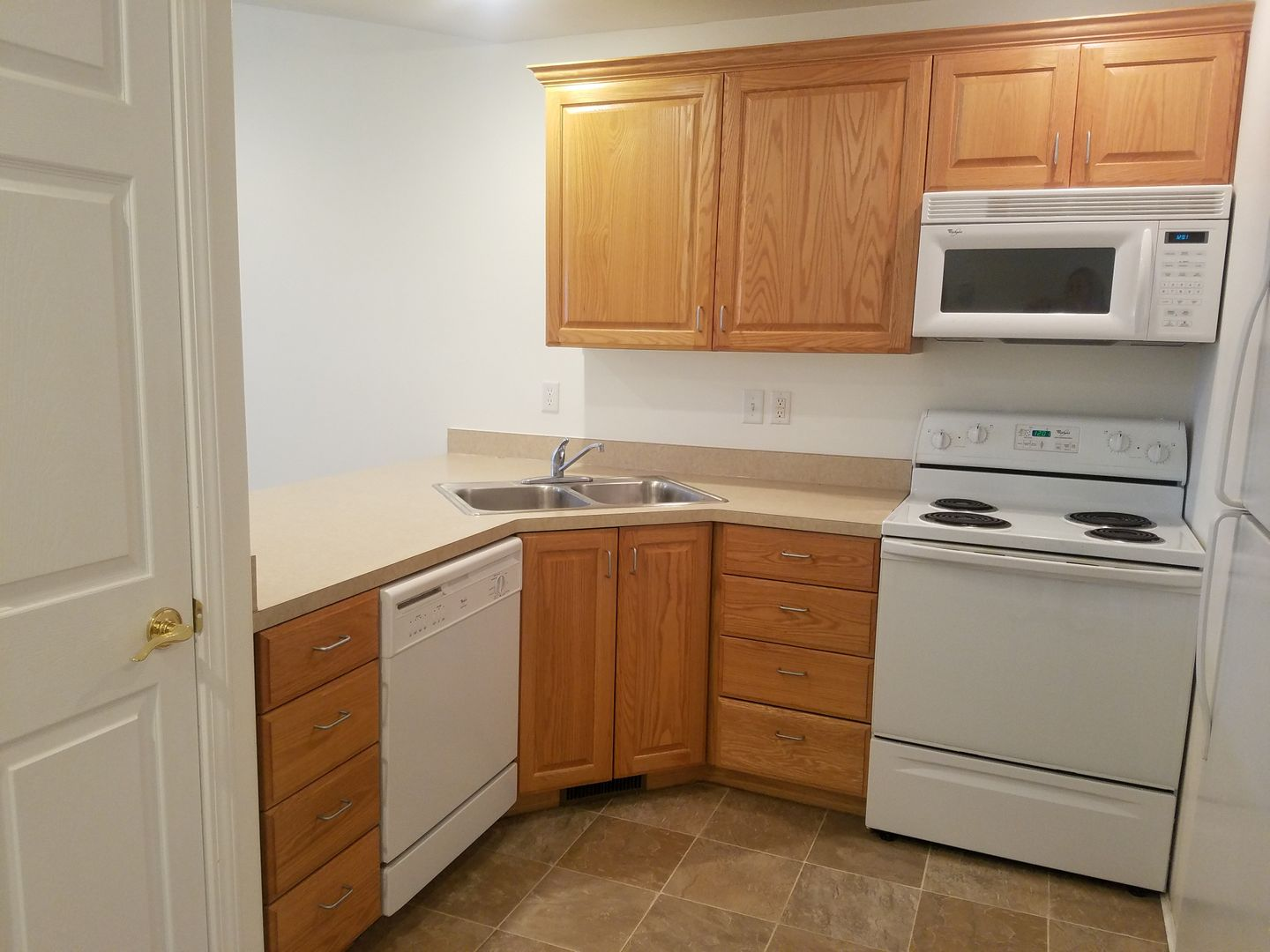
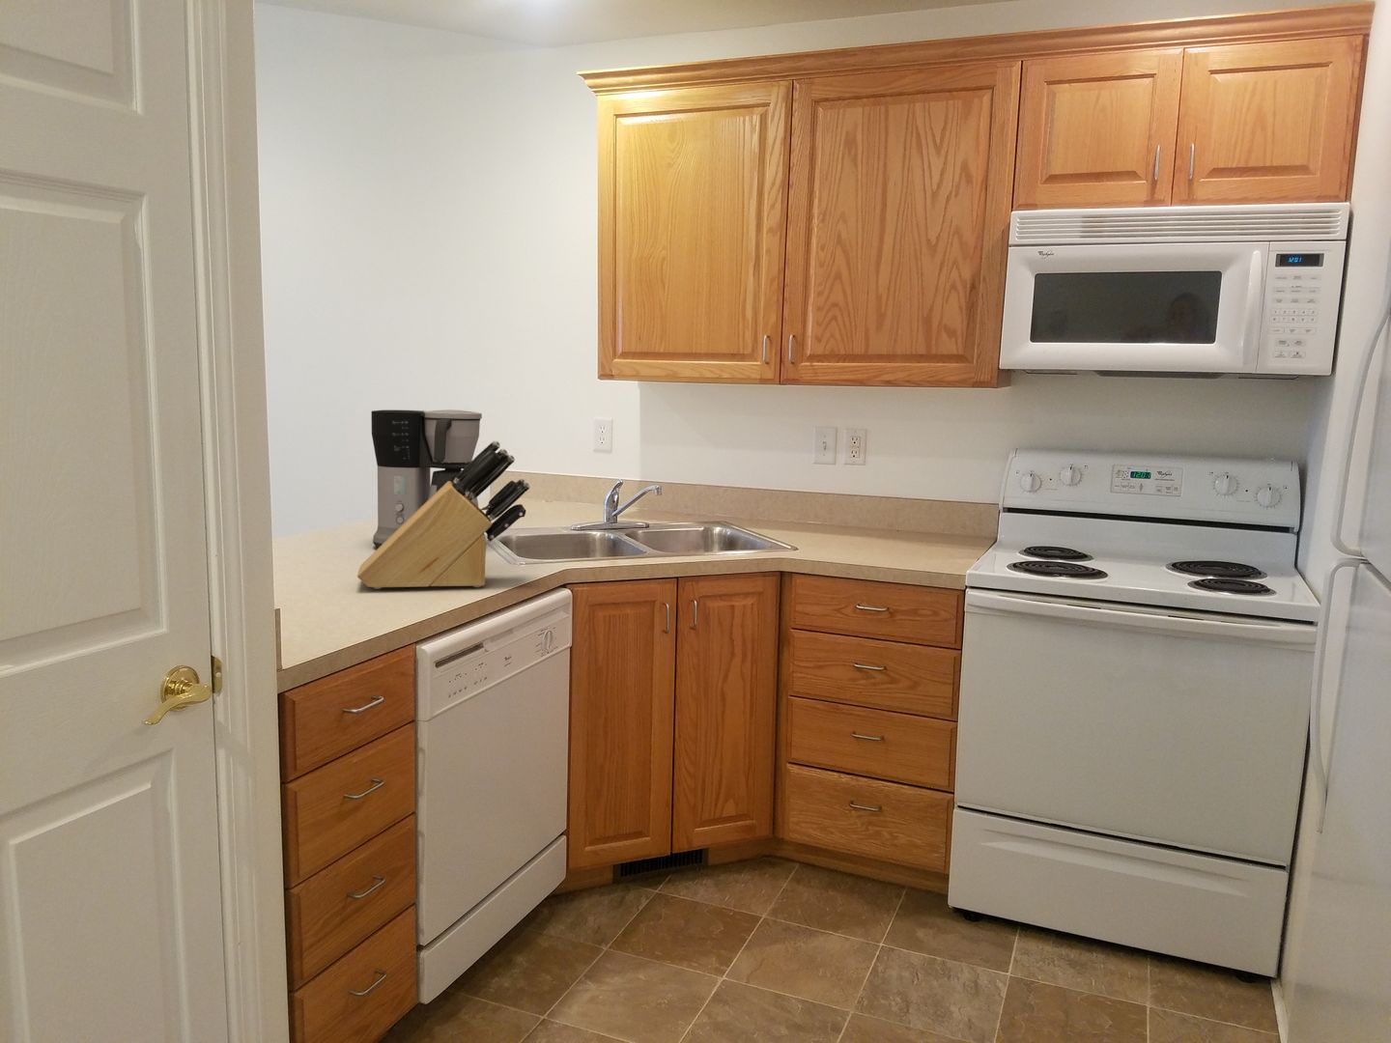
+ coffee maker (425, 479)
+ knife block (445, 512)
